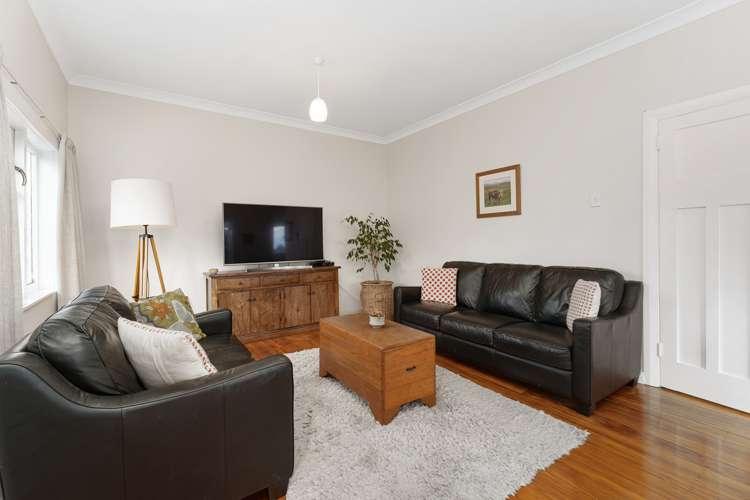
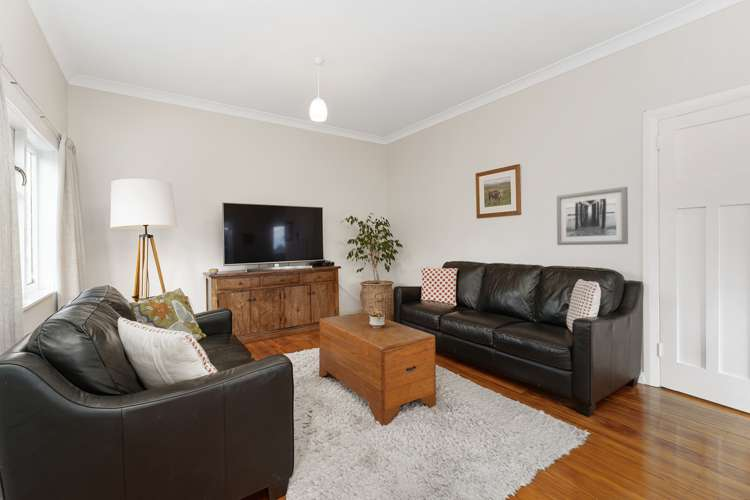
+ wall art (589, 218)
